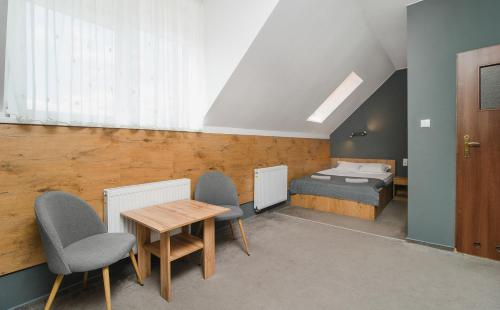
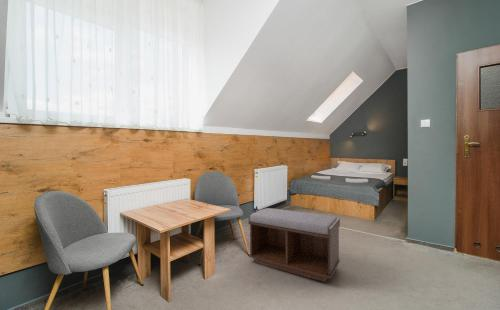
+ bench (293, 239)
